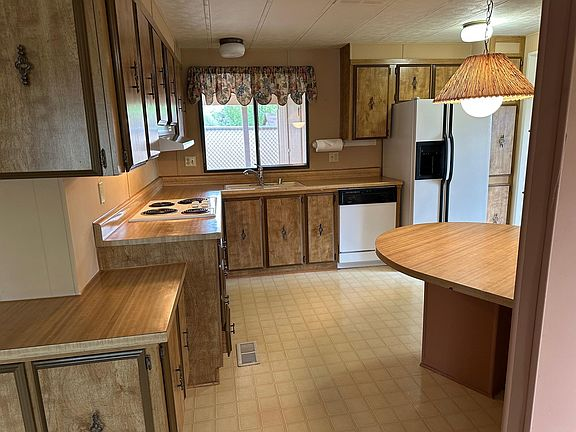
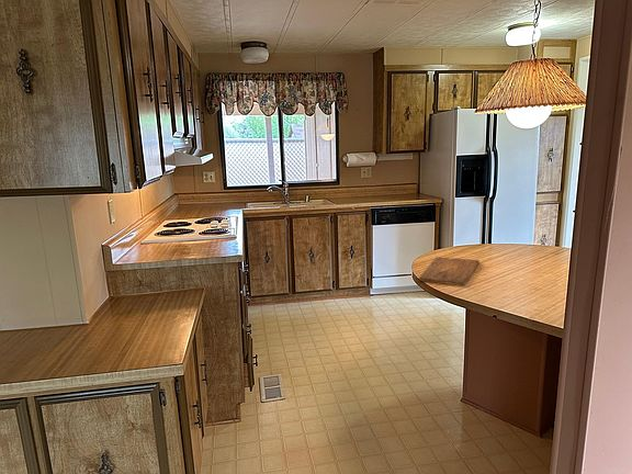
+ cutting board (450, 269)
